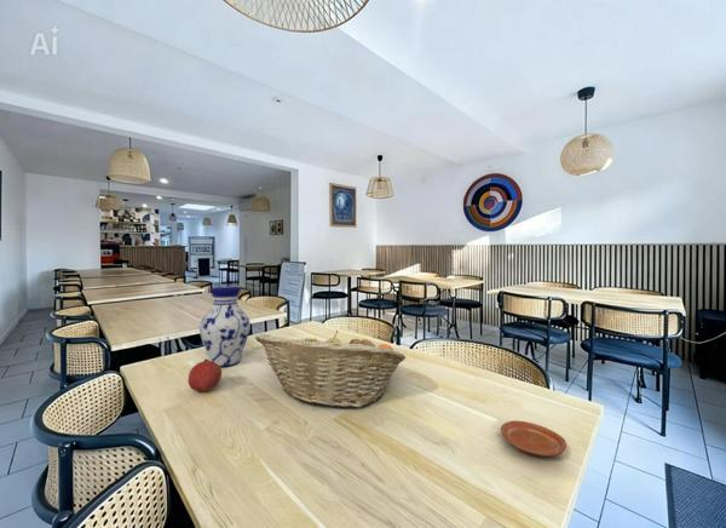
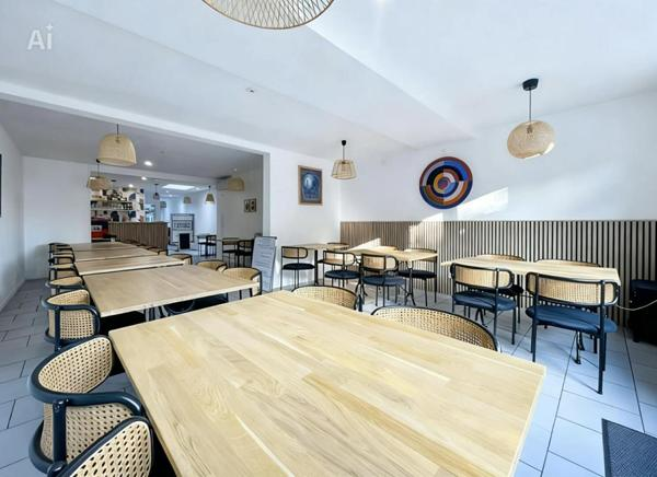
- vase (225, 325)
- fruit basket (329, 358)
- plate (531, 441)
- fruit (204, 374)
